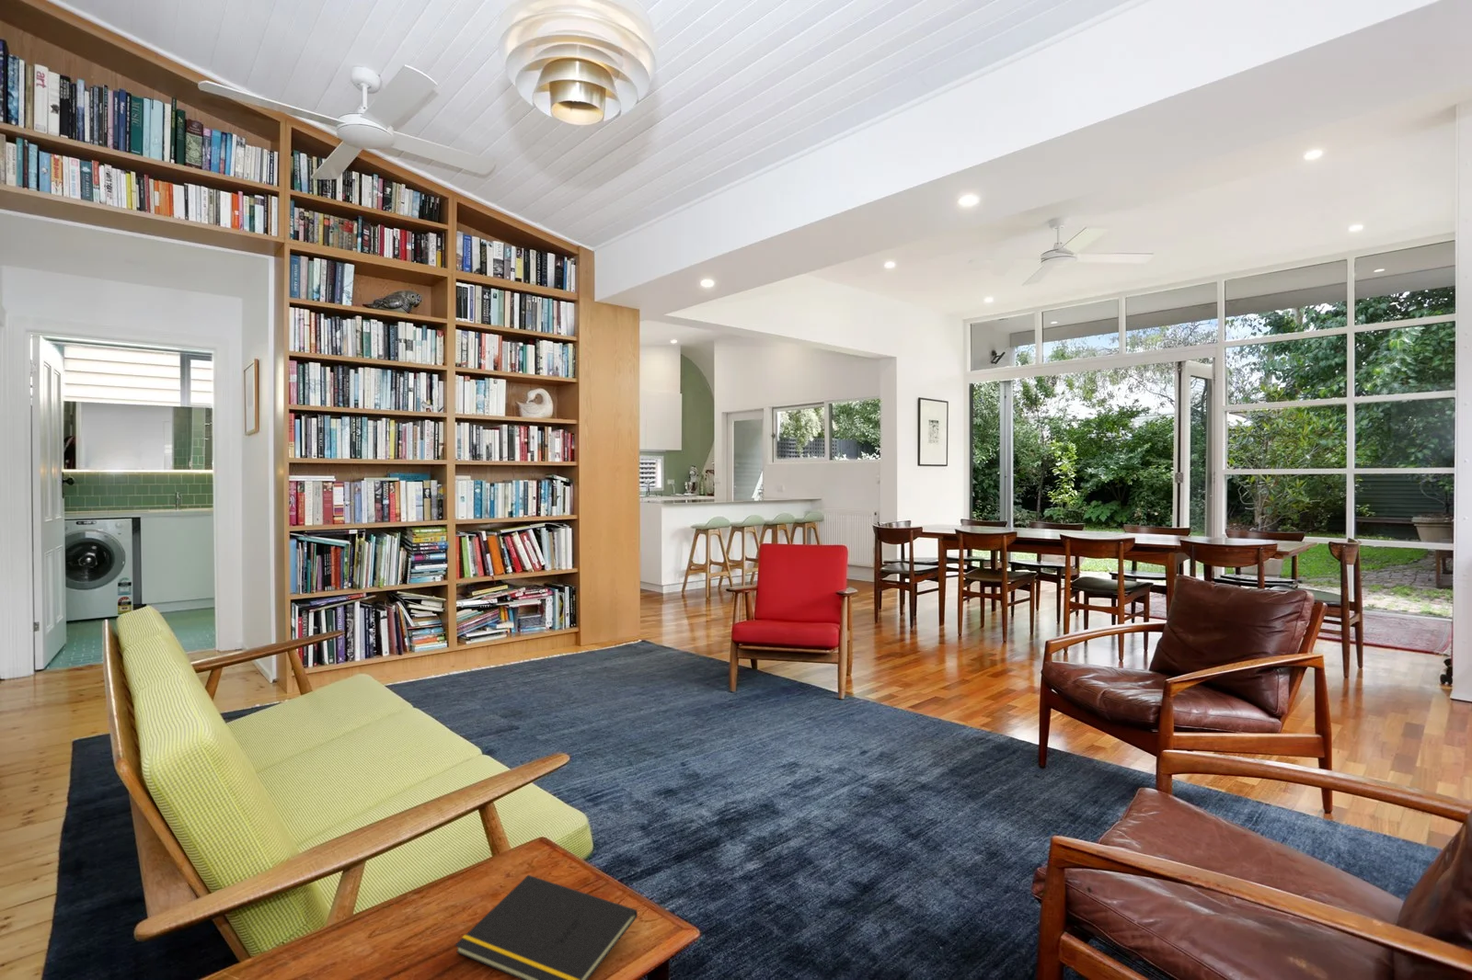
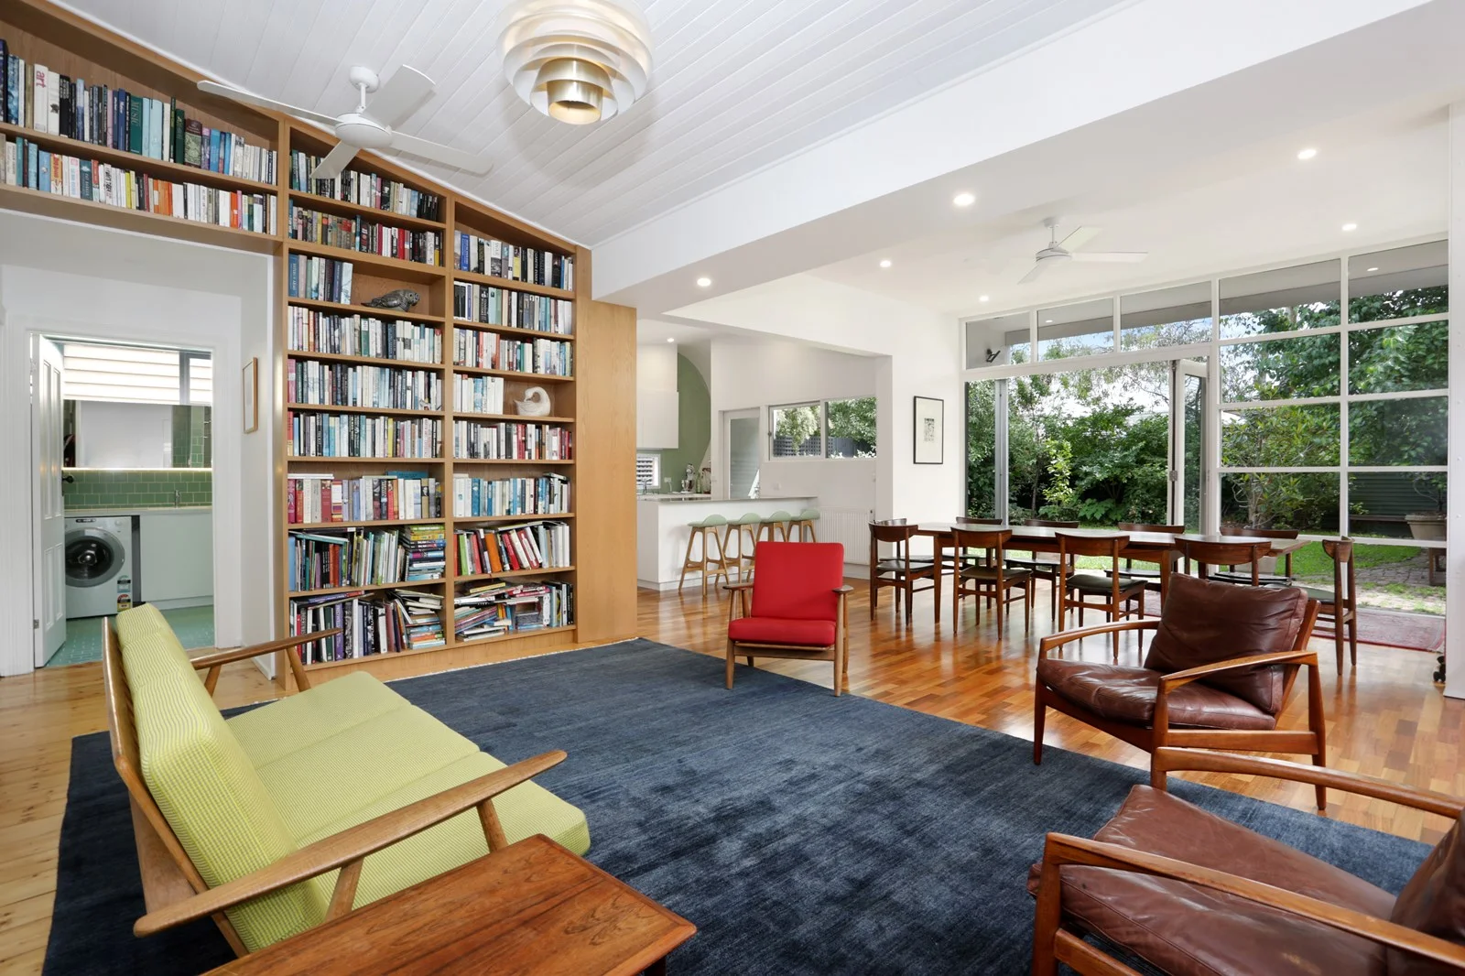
- notepad (547, 931)
